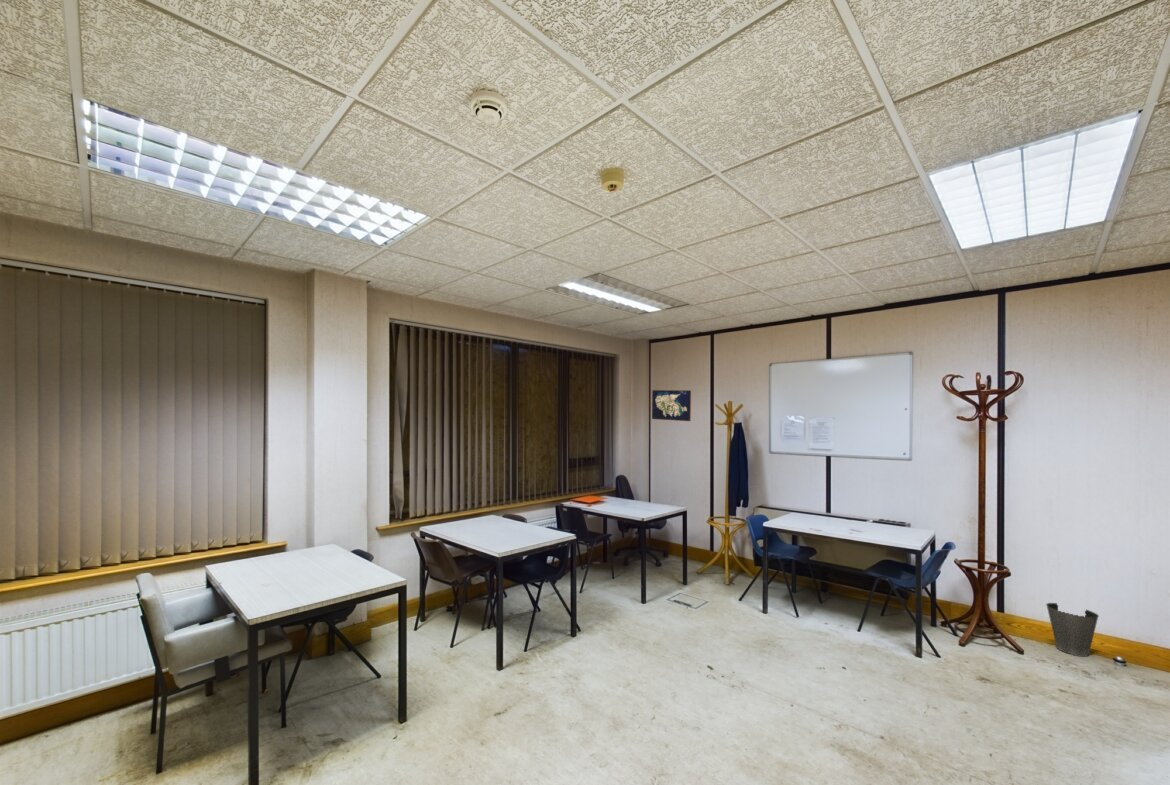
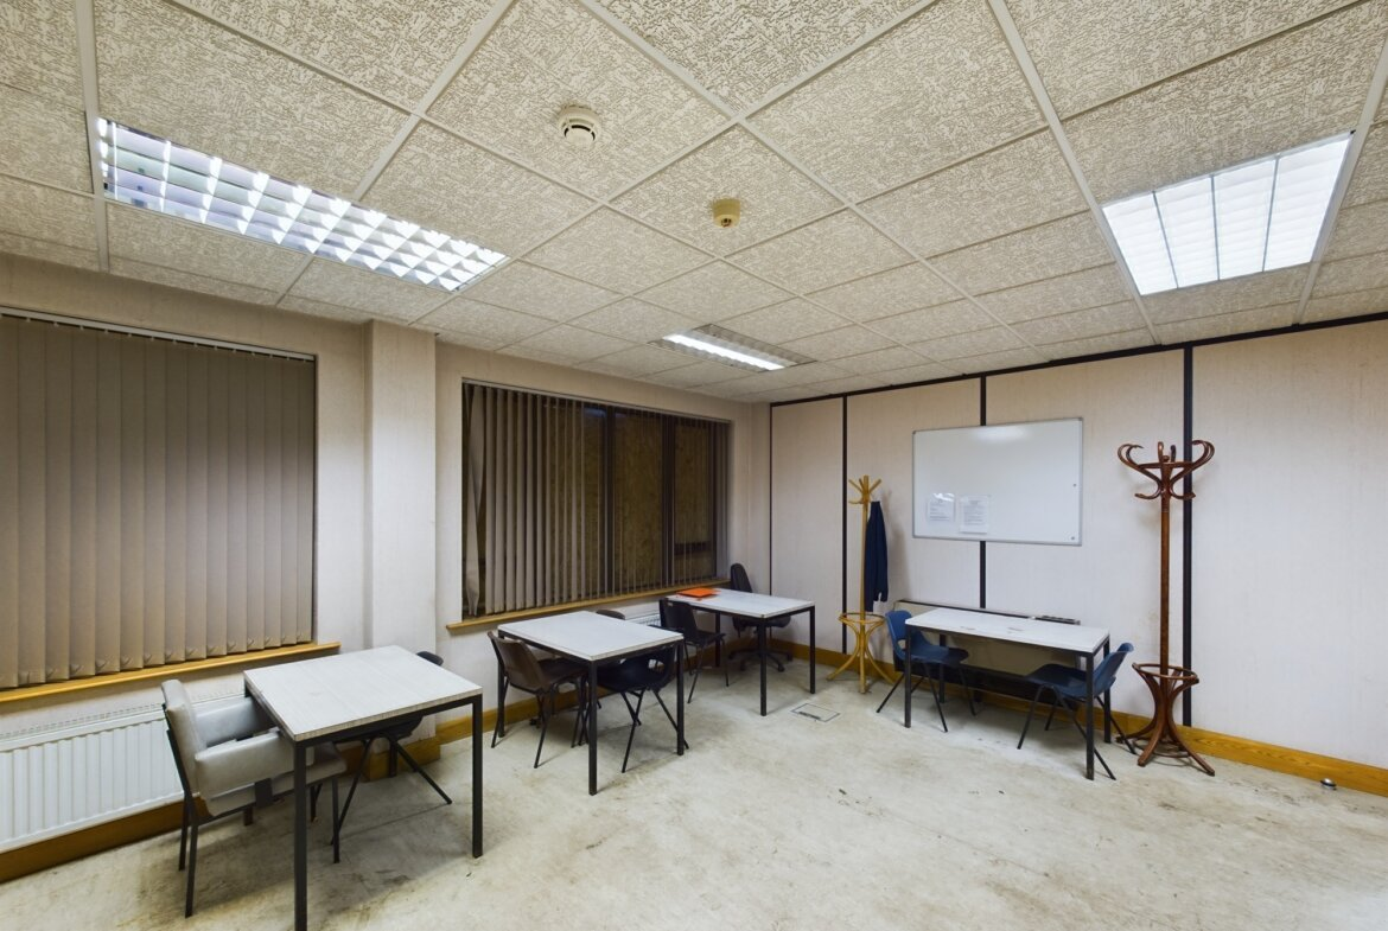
- map (670, 405)
- waste basket (1071, 630)
